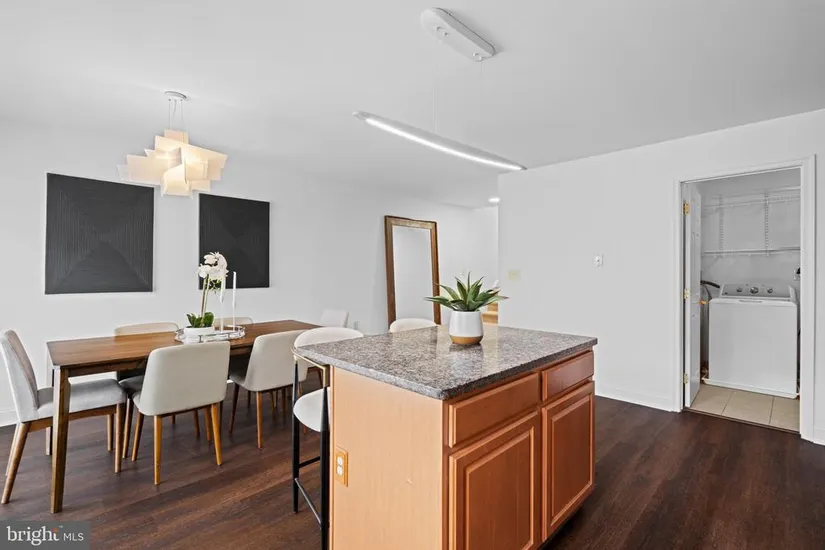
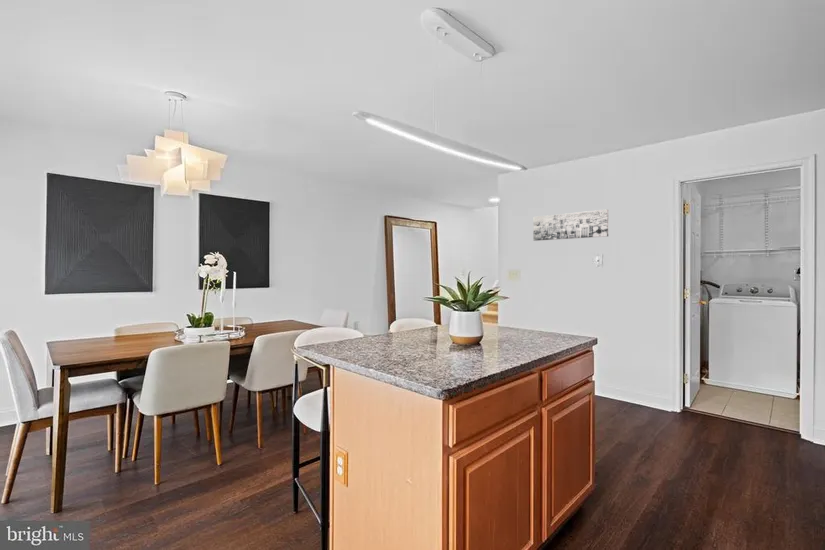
+ wall art (568, 226)
